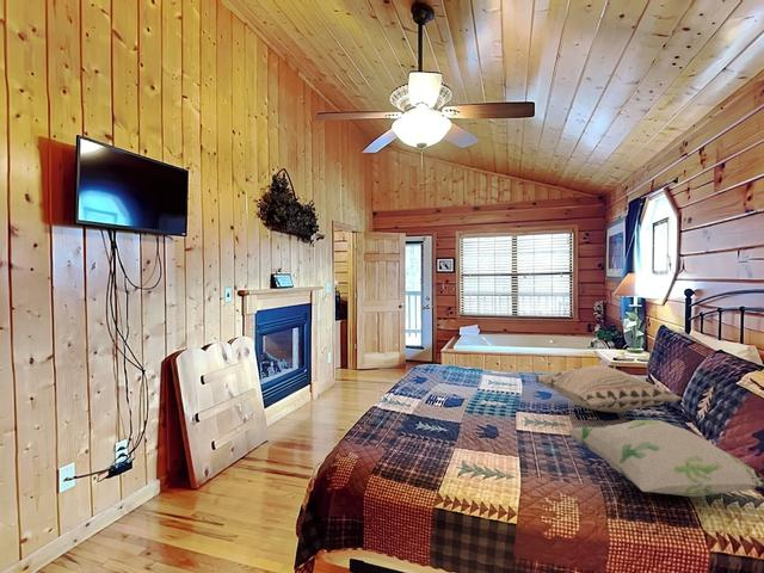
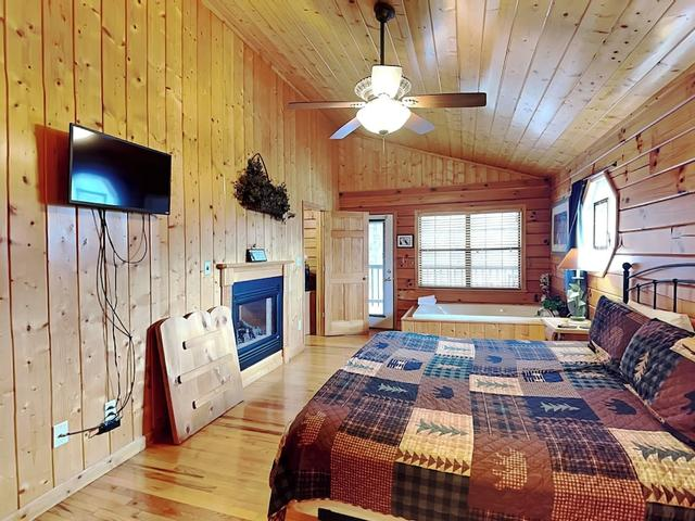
- decorative pillow (600, 387)
- decorative pillow (664, 456)
